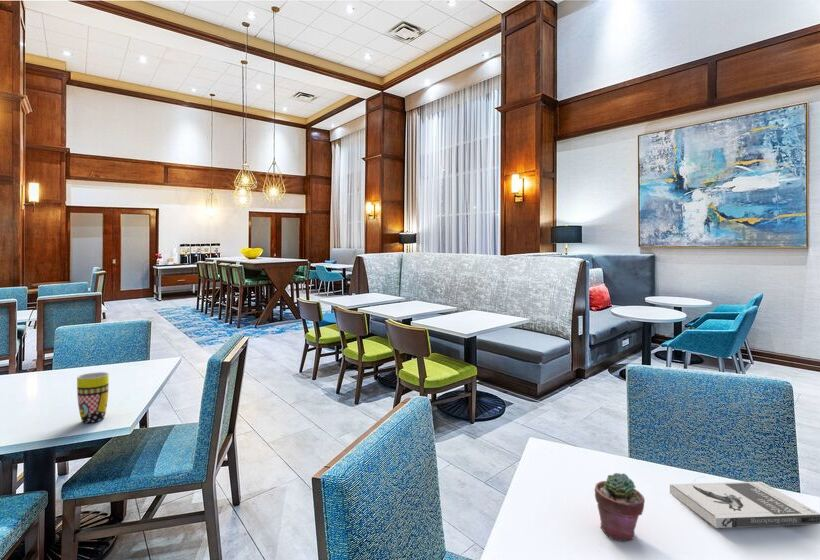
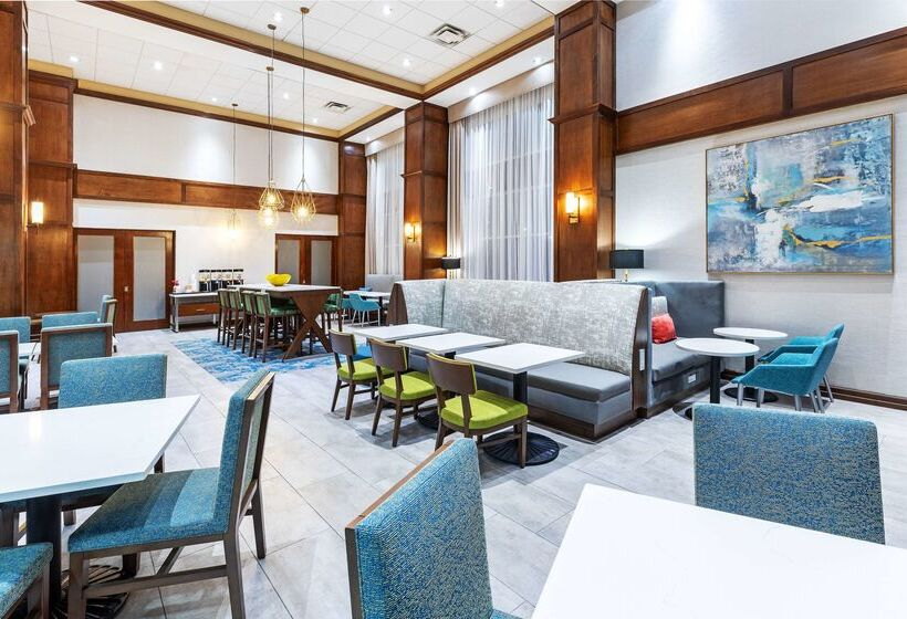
- mug (91, 396)
- book (740, 502)
- potted succulent (618, 503)
